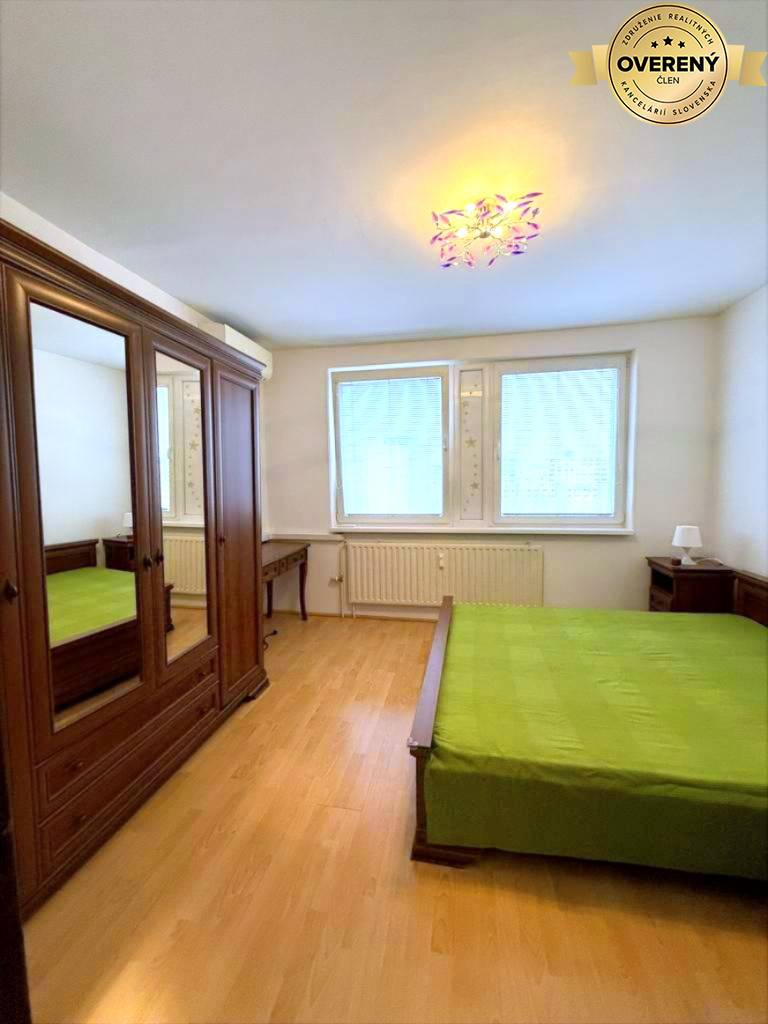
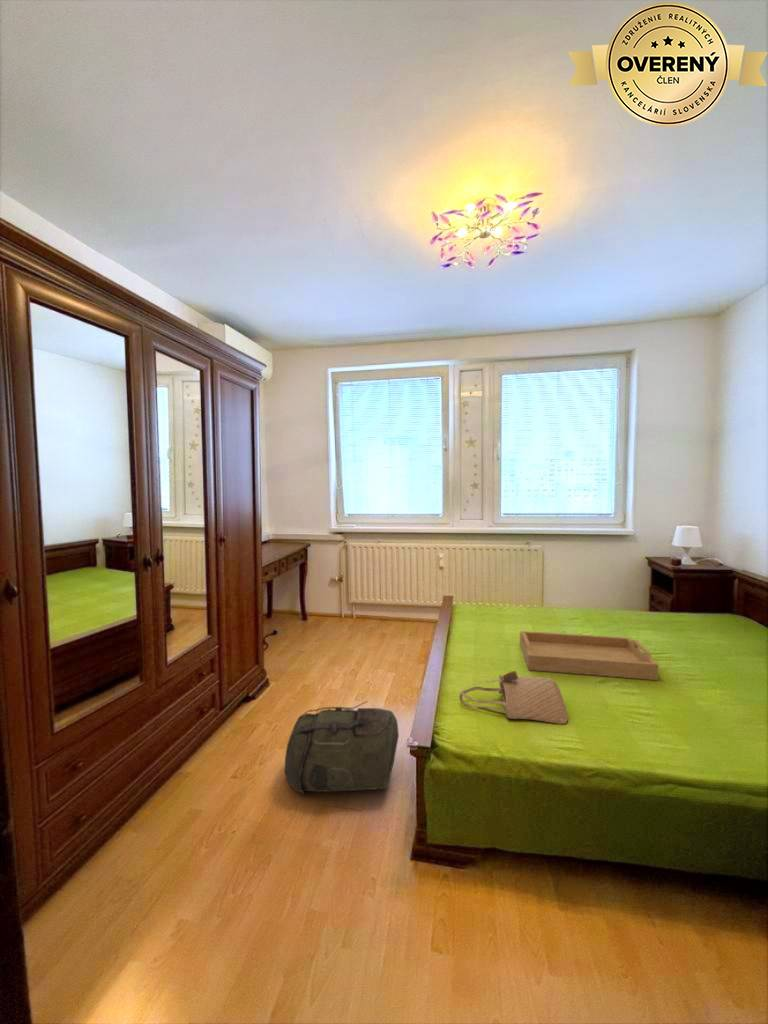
+ serving tray (581, 650)
+ tote bag (510, 690)
+ backpack (342, 742)
